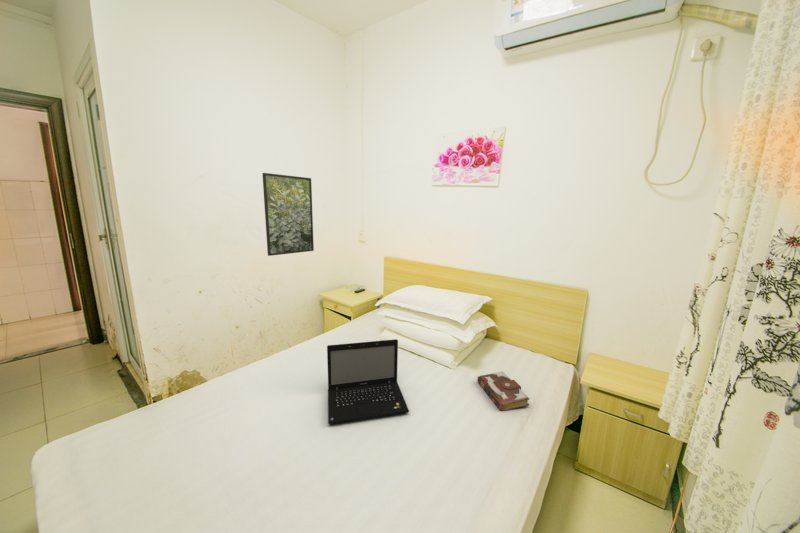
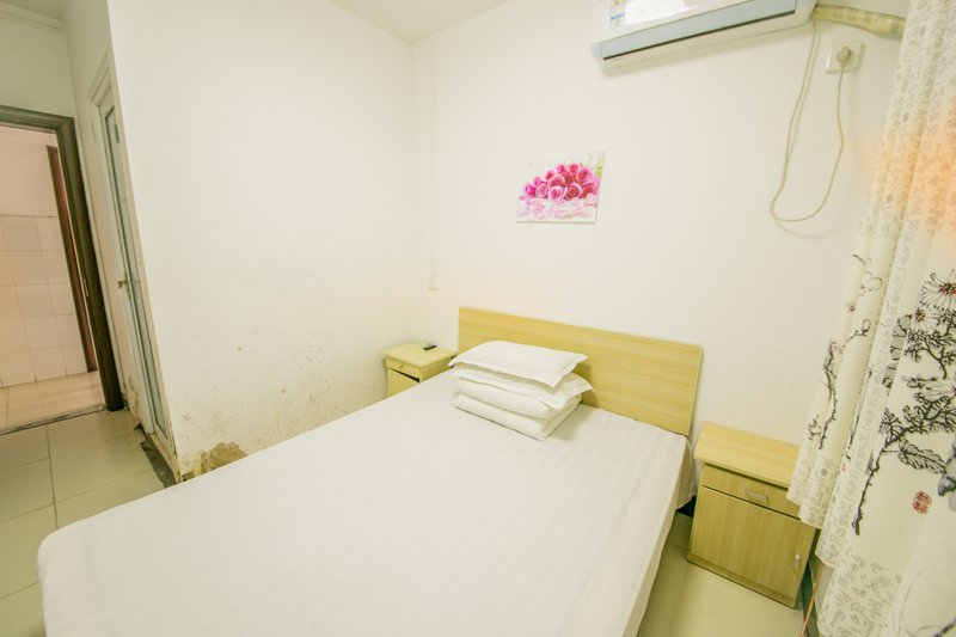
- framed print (290, 215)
- laptop (366, 378)
- book (502, 389)
